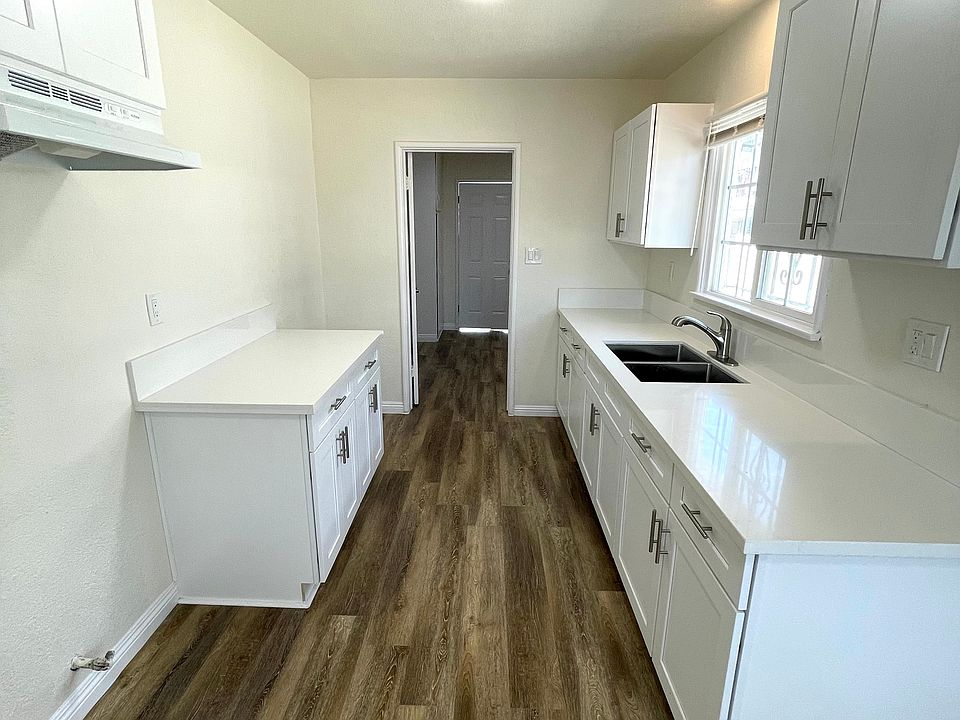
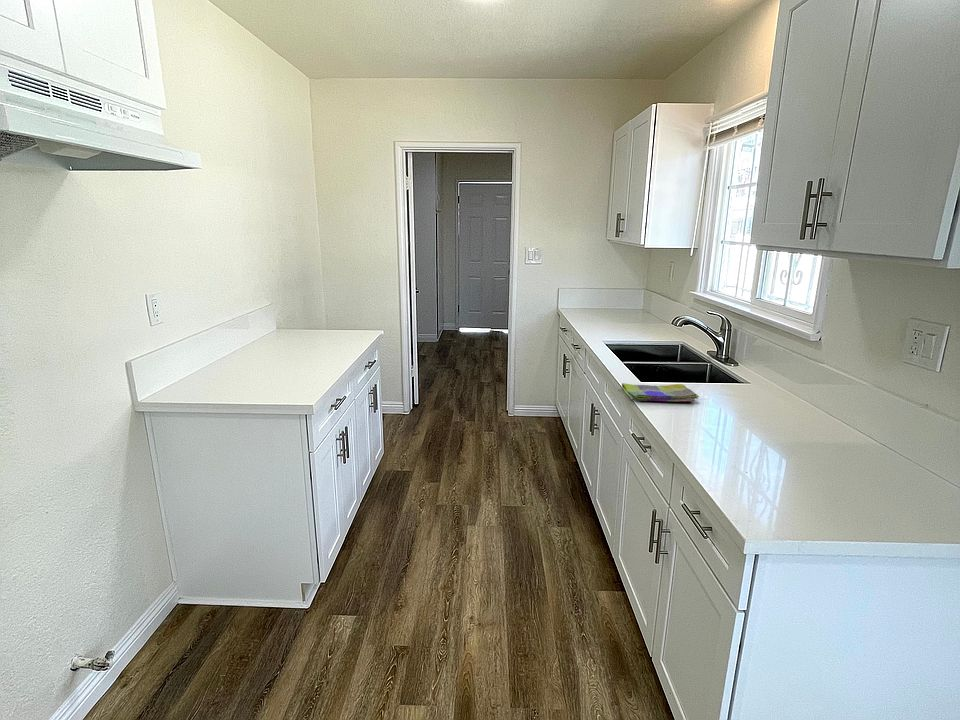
+ dish towel (658, 391)
